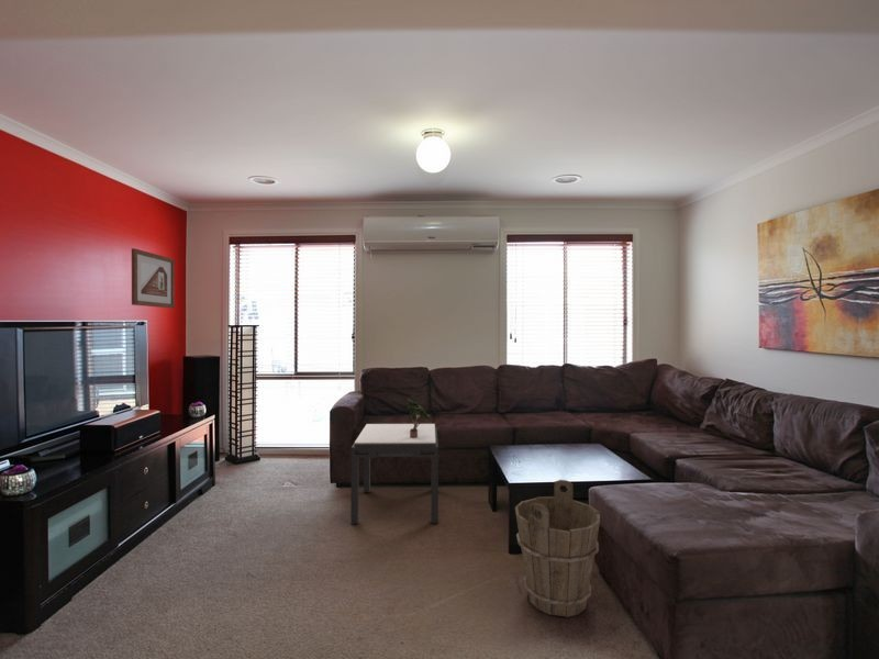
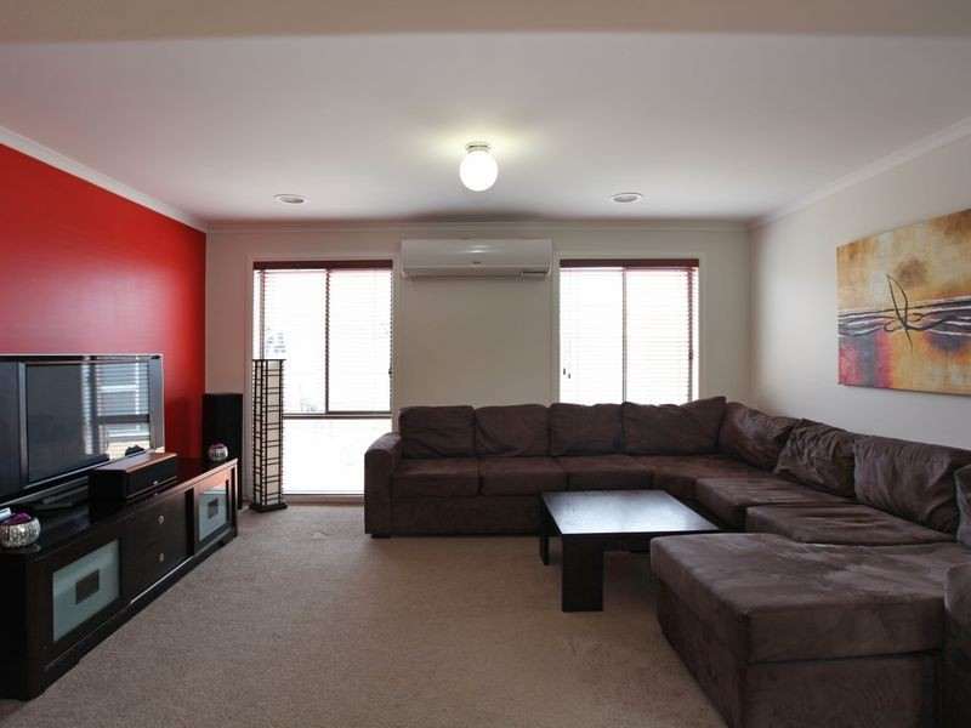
- picture frame (154, 280)
- side table (398, 456)
- bucket (556, 546)
- potted plant (416, 416)
